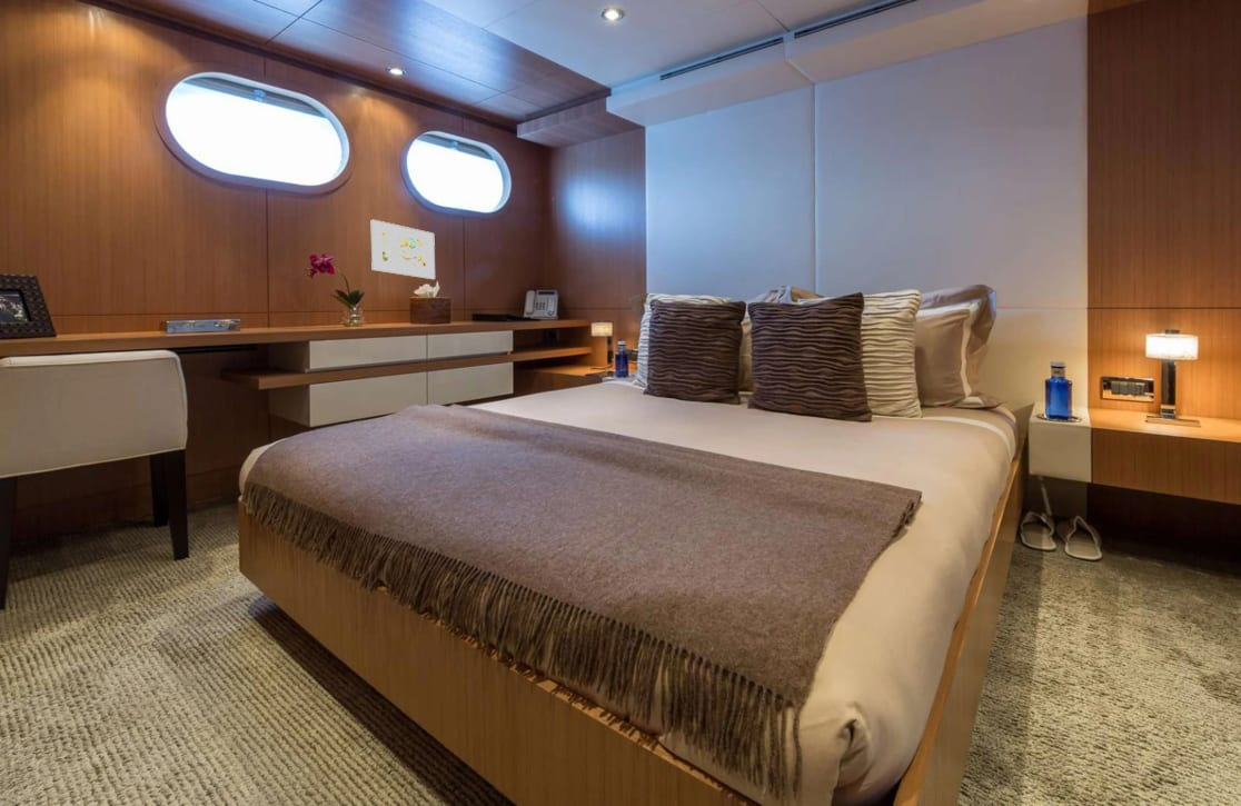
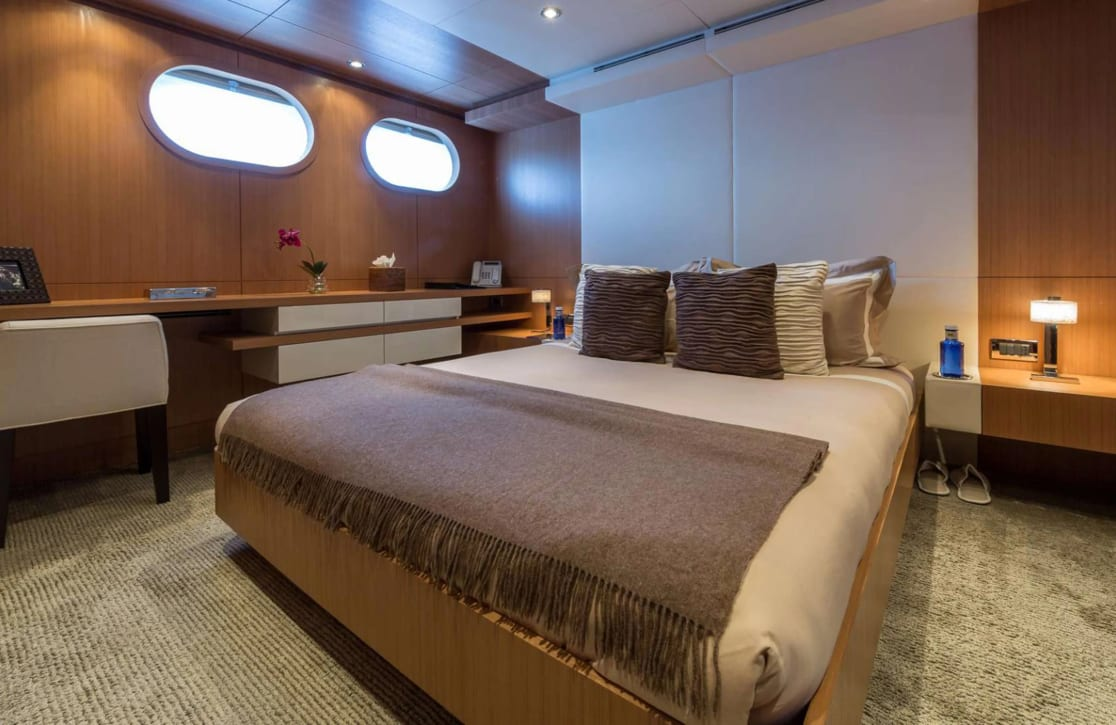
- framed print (404, 250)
